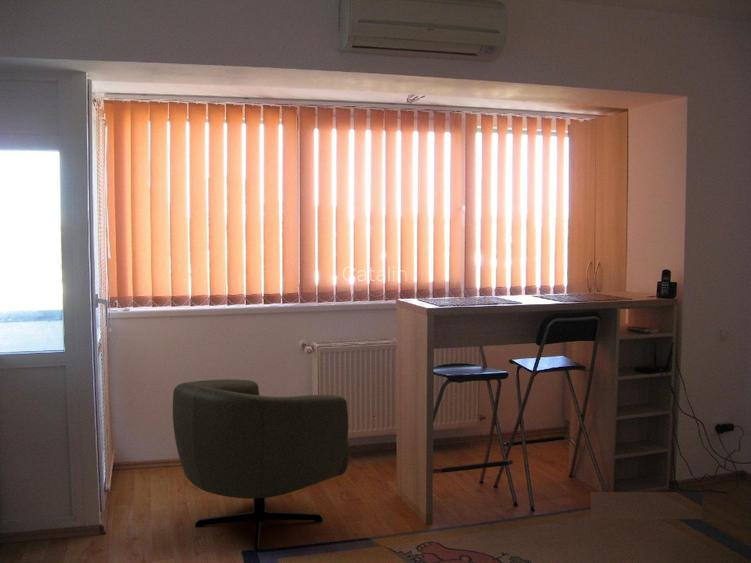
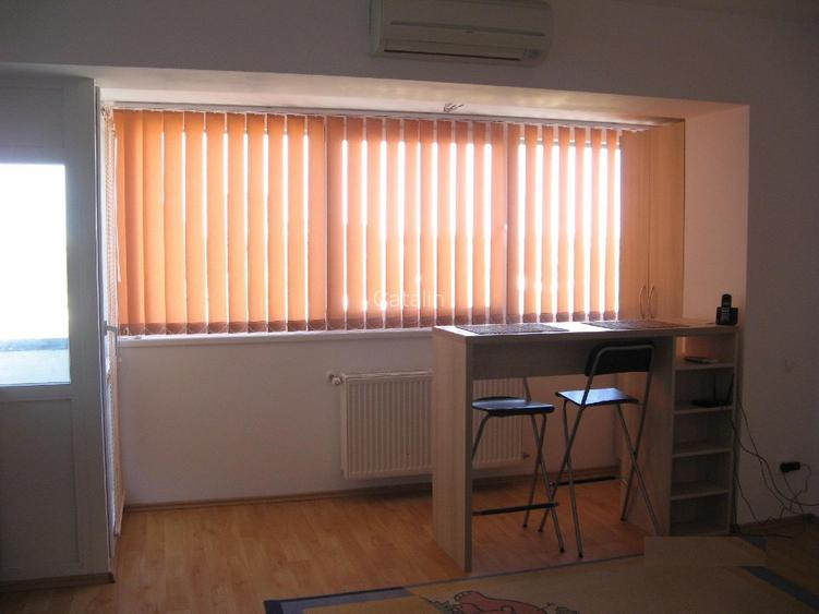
- armchair (257, 451)
